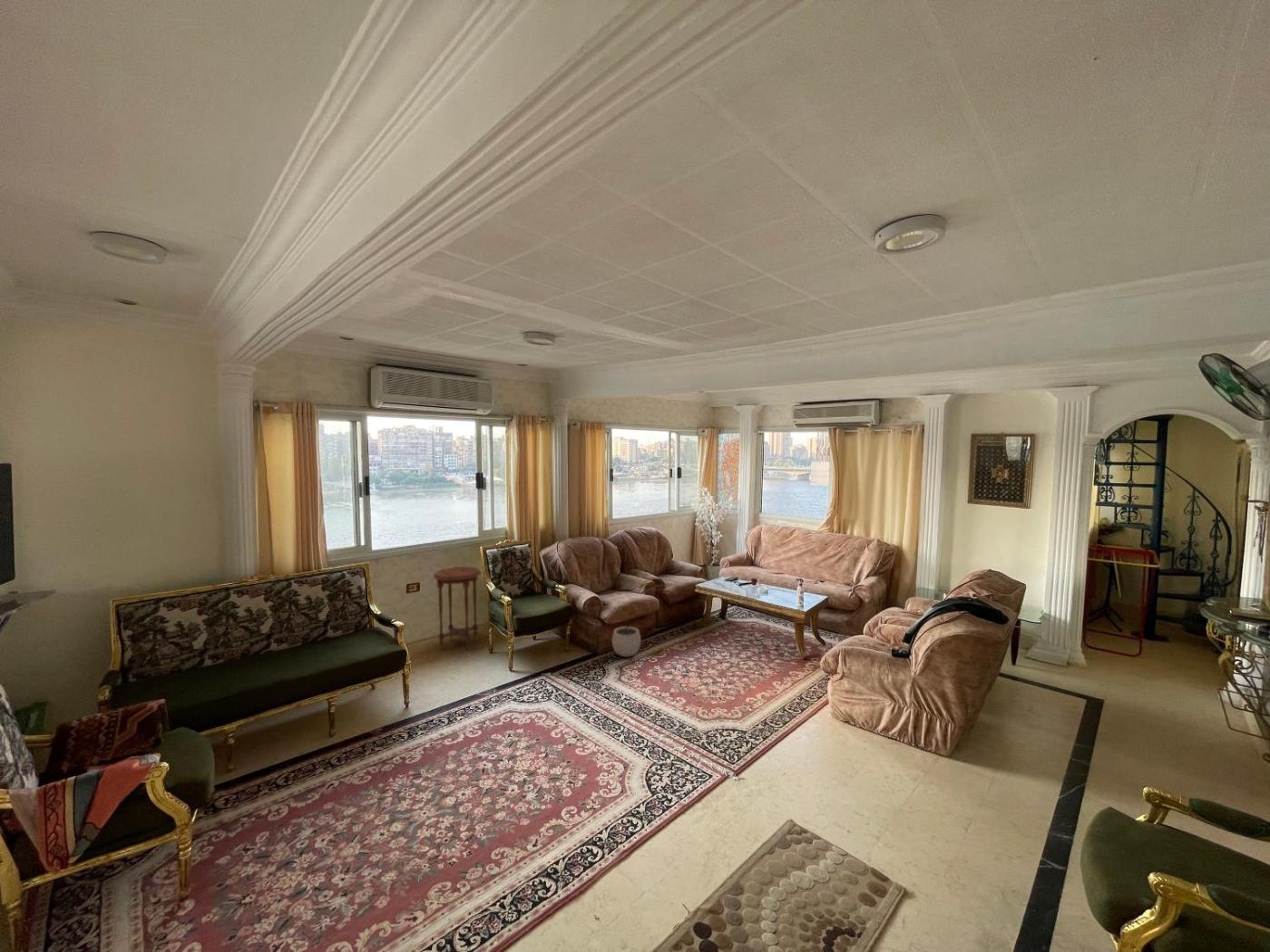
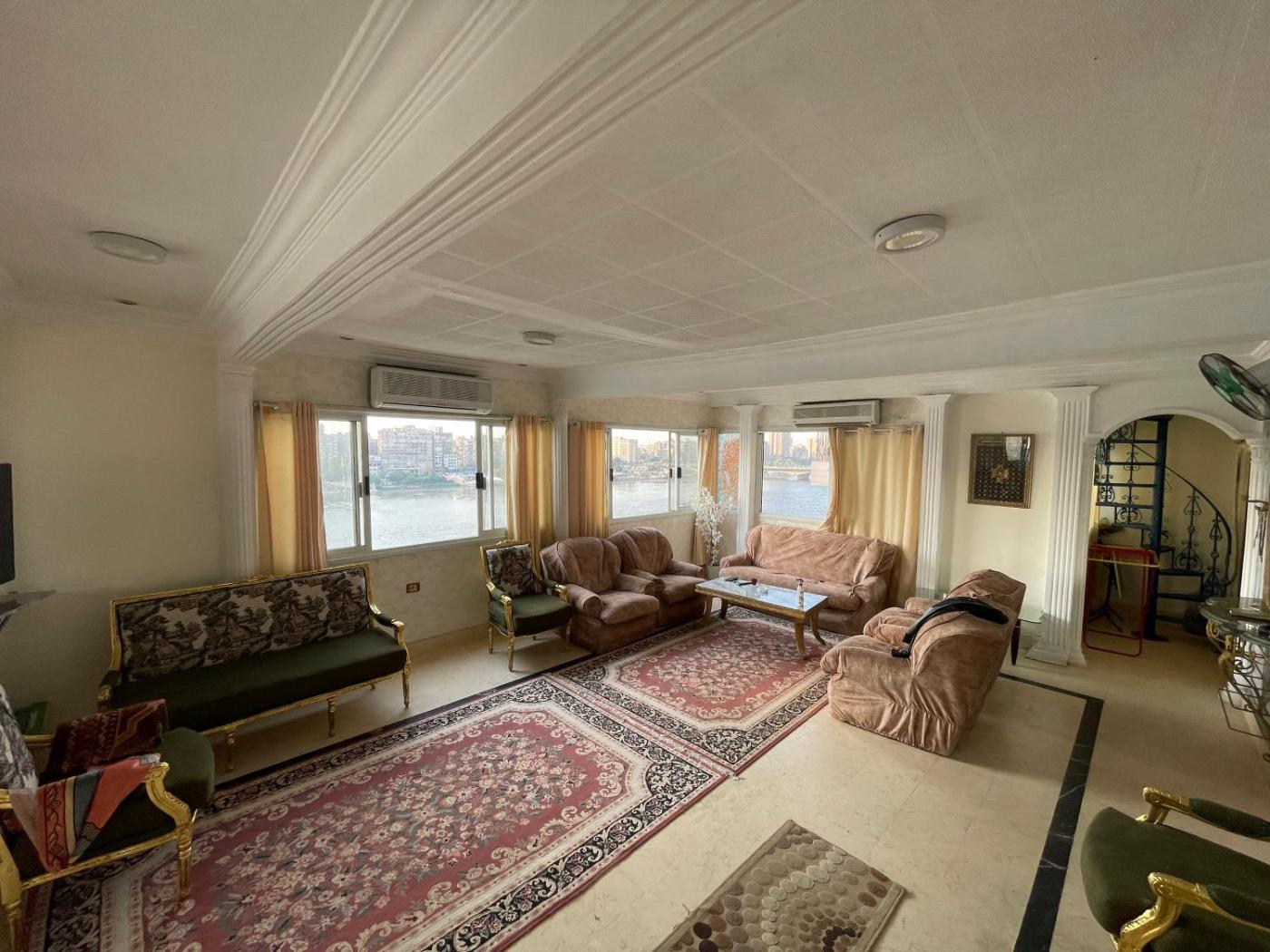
- plant pot (626, 637)
- side table (464, 606)
